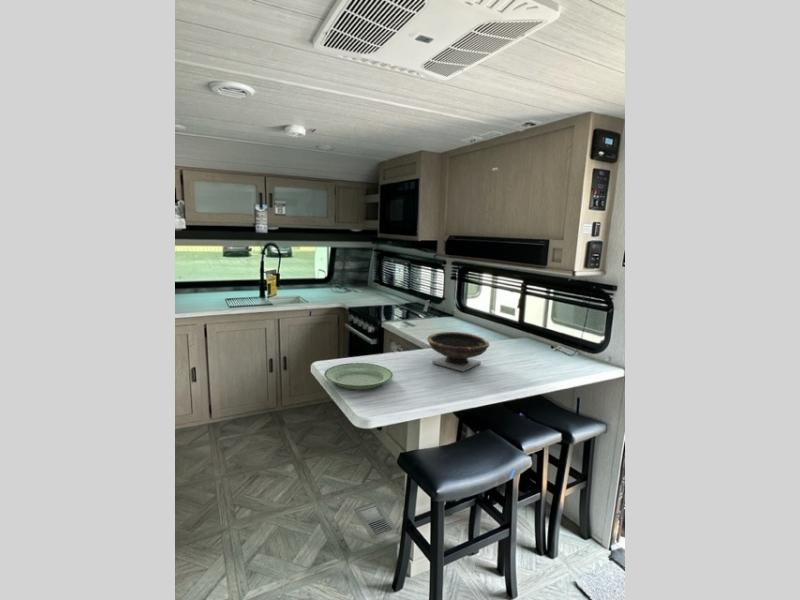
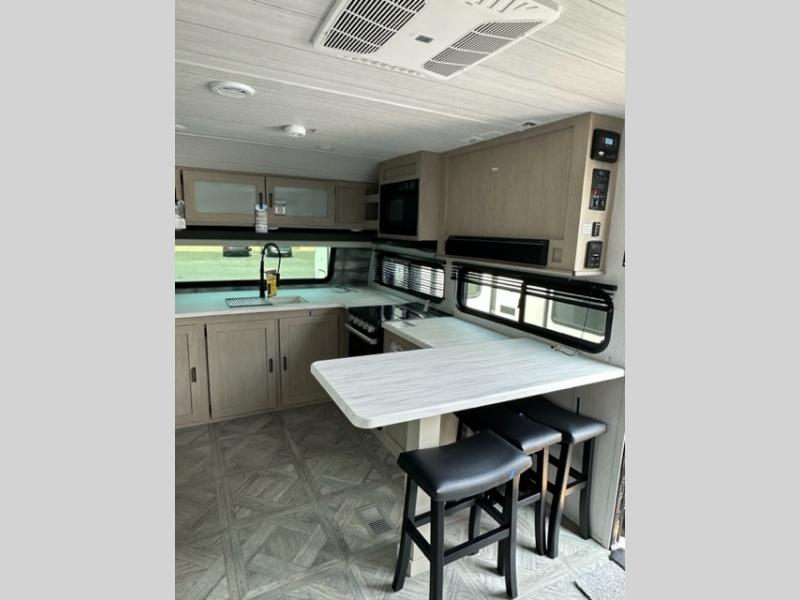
- bowl (457, 351)
- plate (358, 377)
